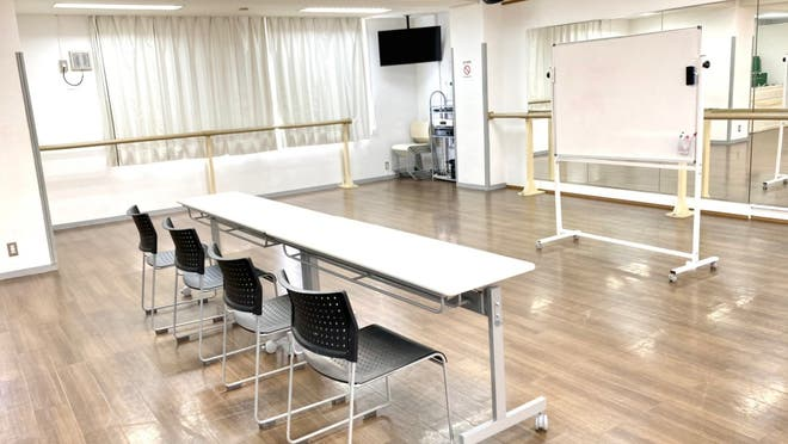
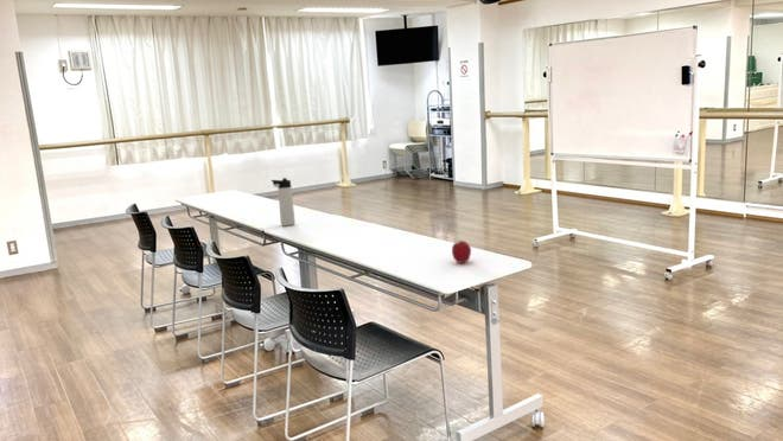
+ thermos bottle (282, 202)
+ fruit (461, 250)
